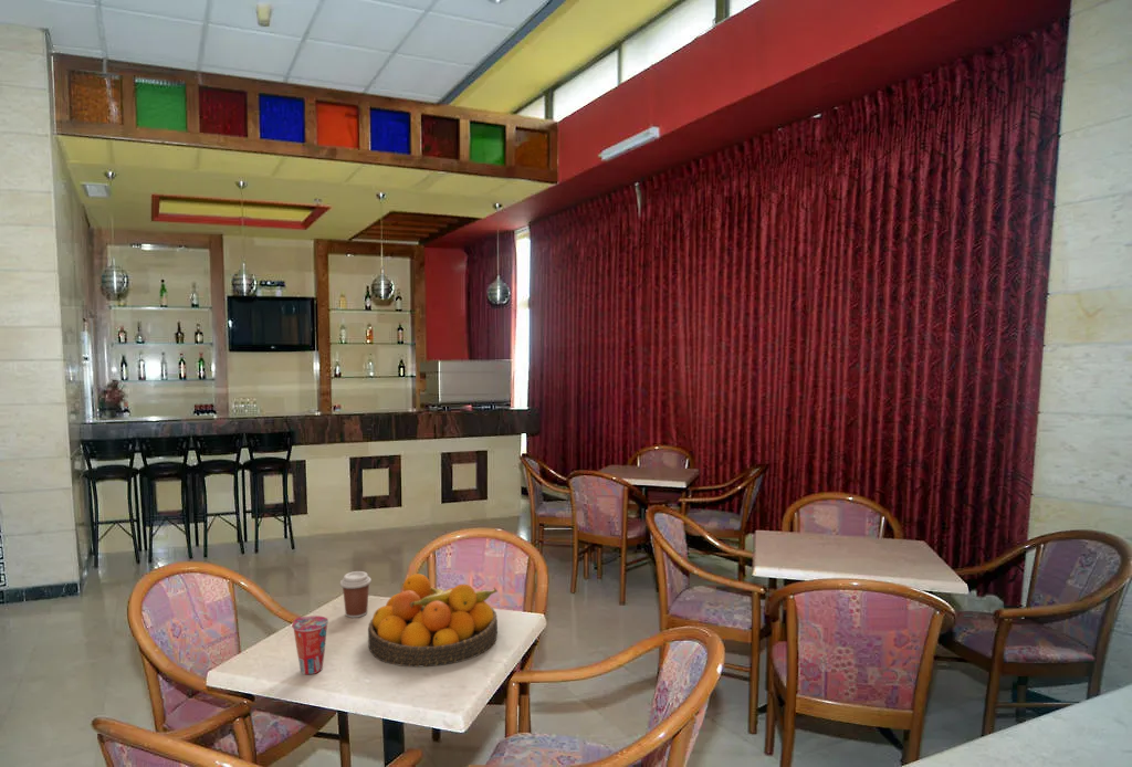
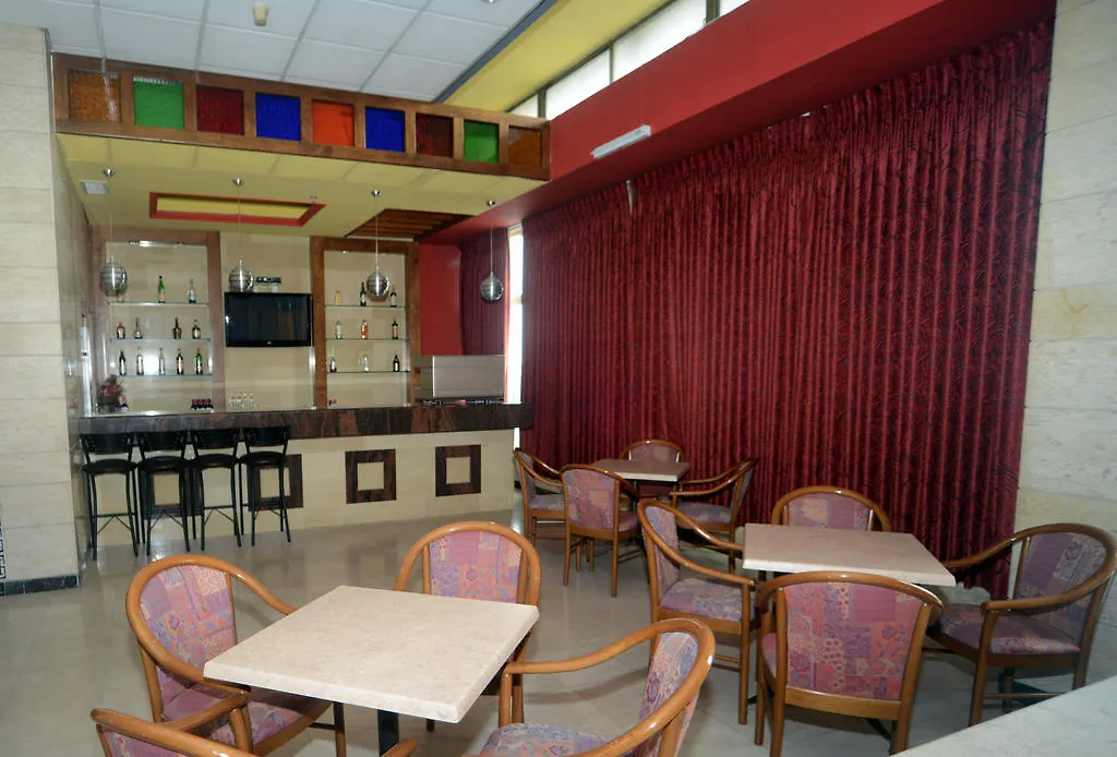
- cup (308, 645)
- fruit bowl (433, 611)
- coffee cup (356, 593)
